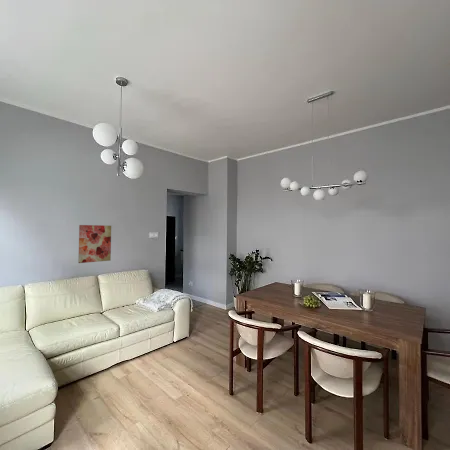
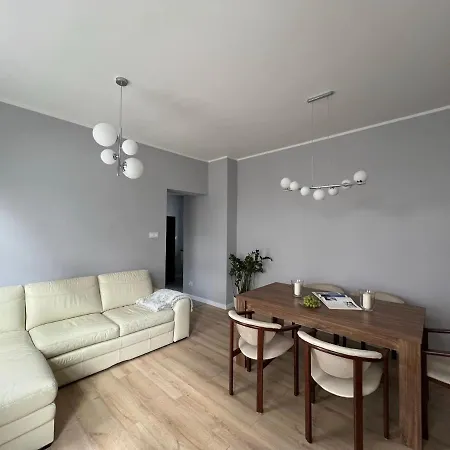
- wall art (95, 243)
